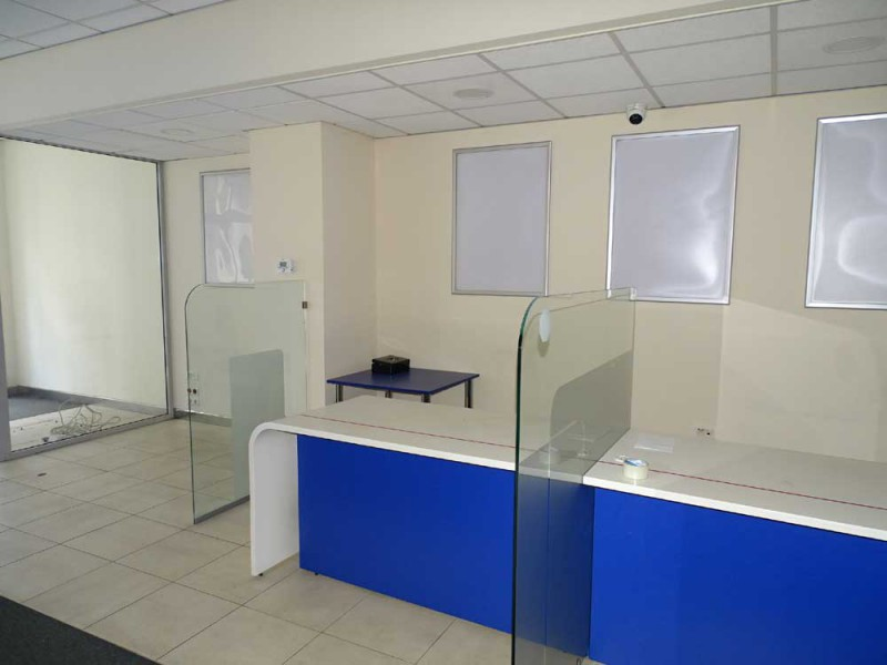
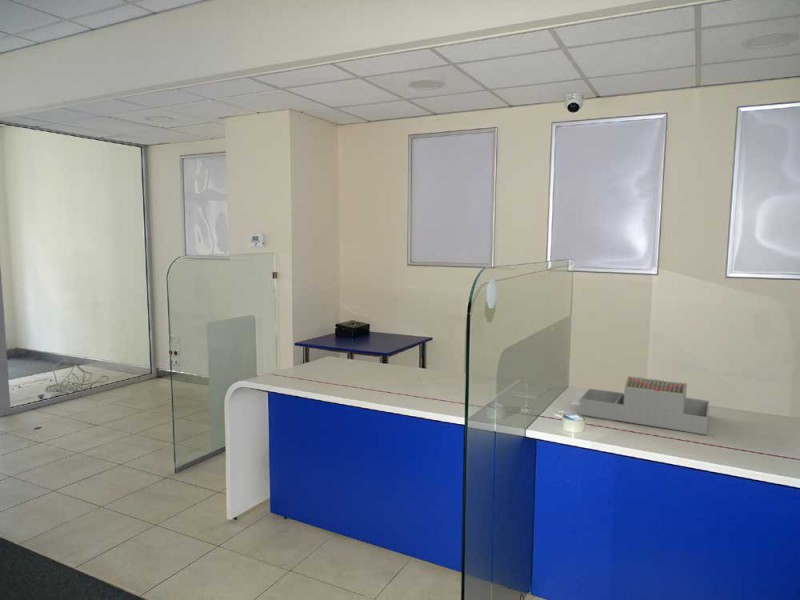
+ architectural model (644, 395)
